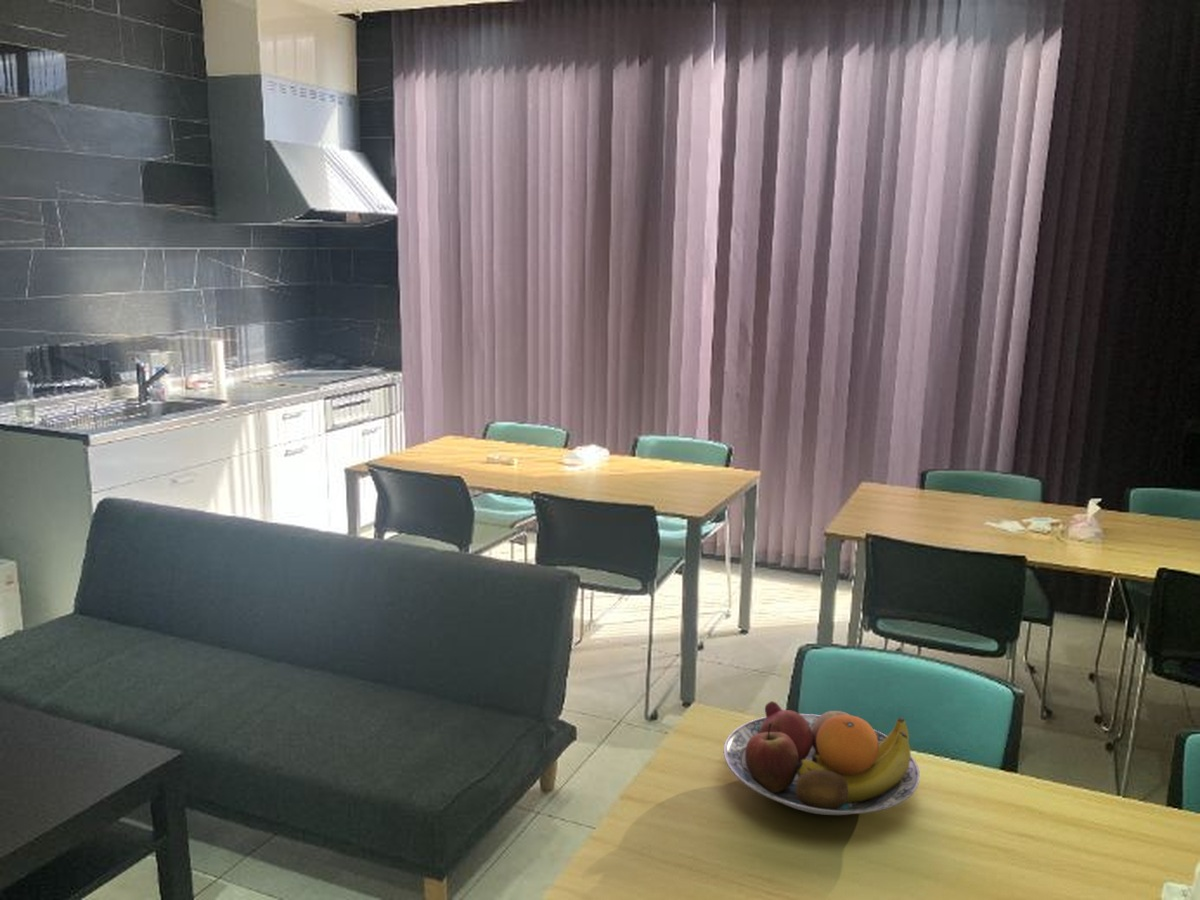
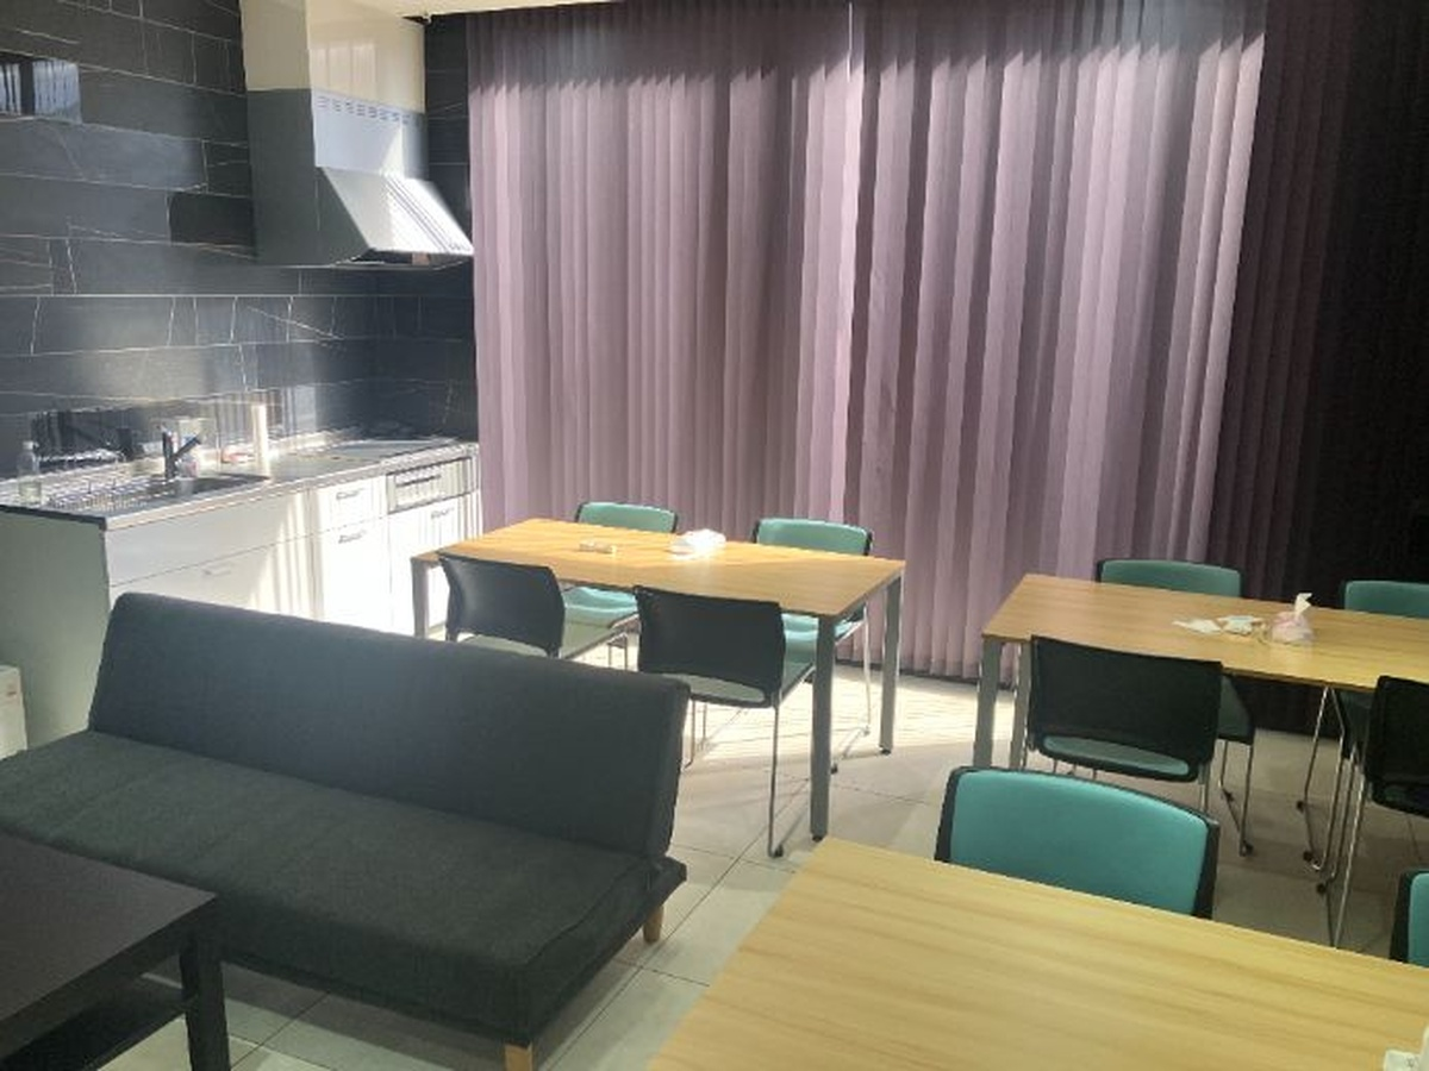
- fruit bowl (820, 751)
